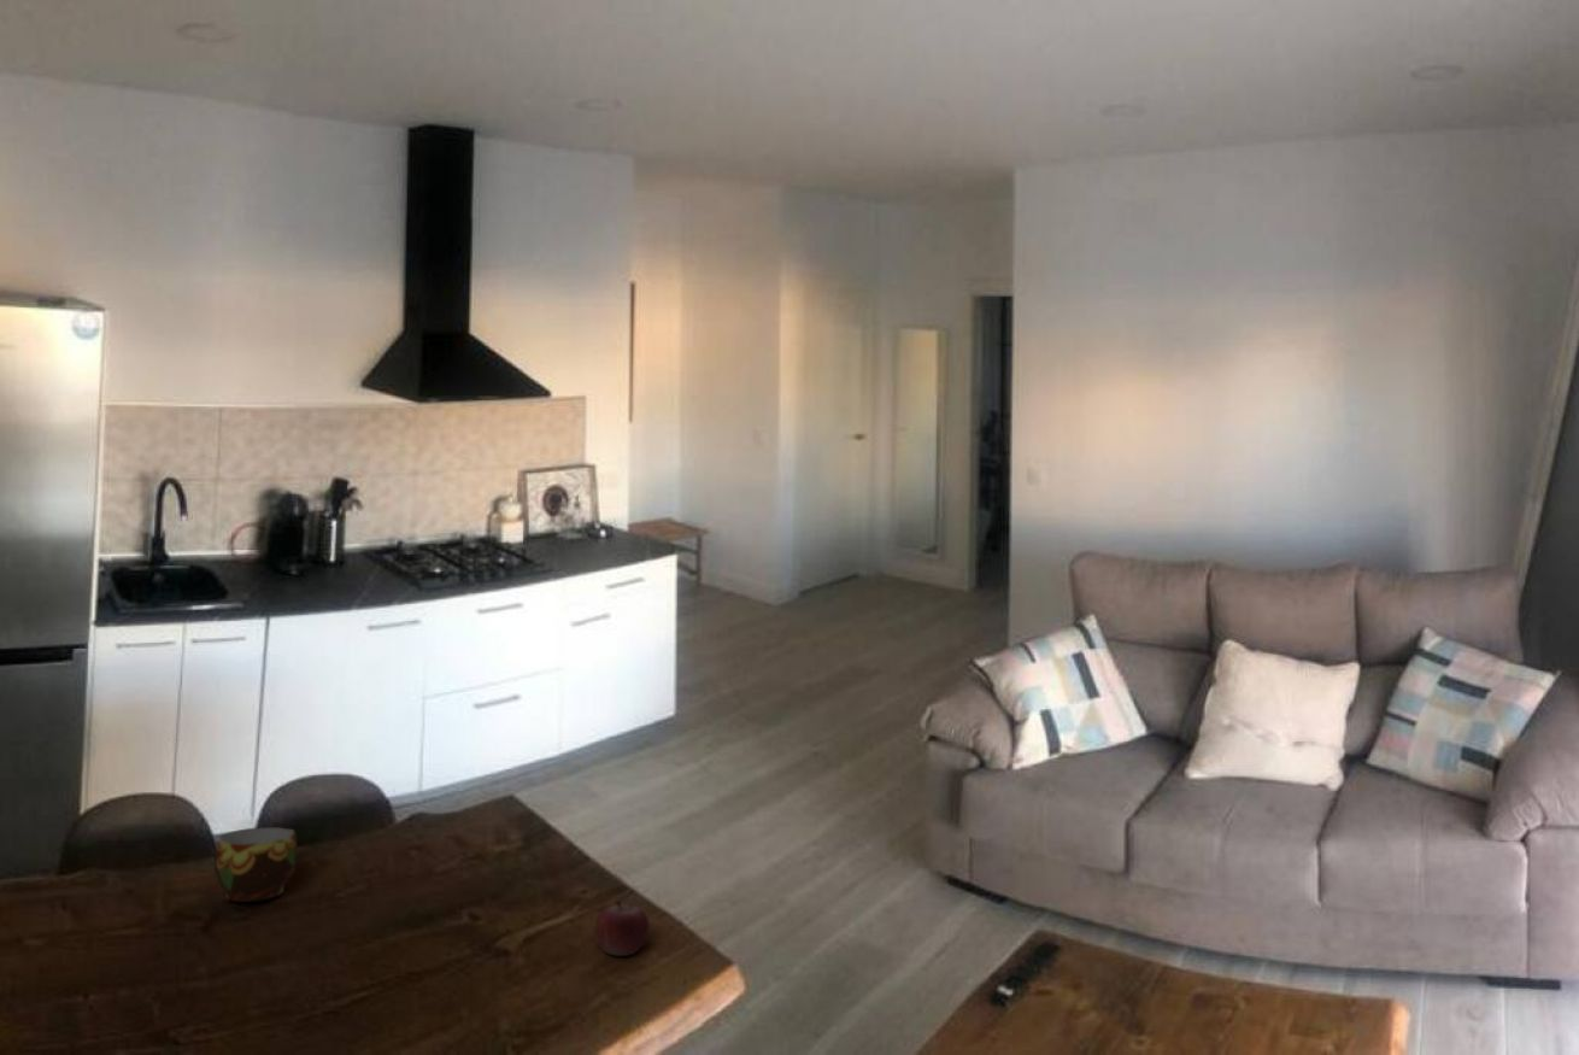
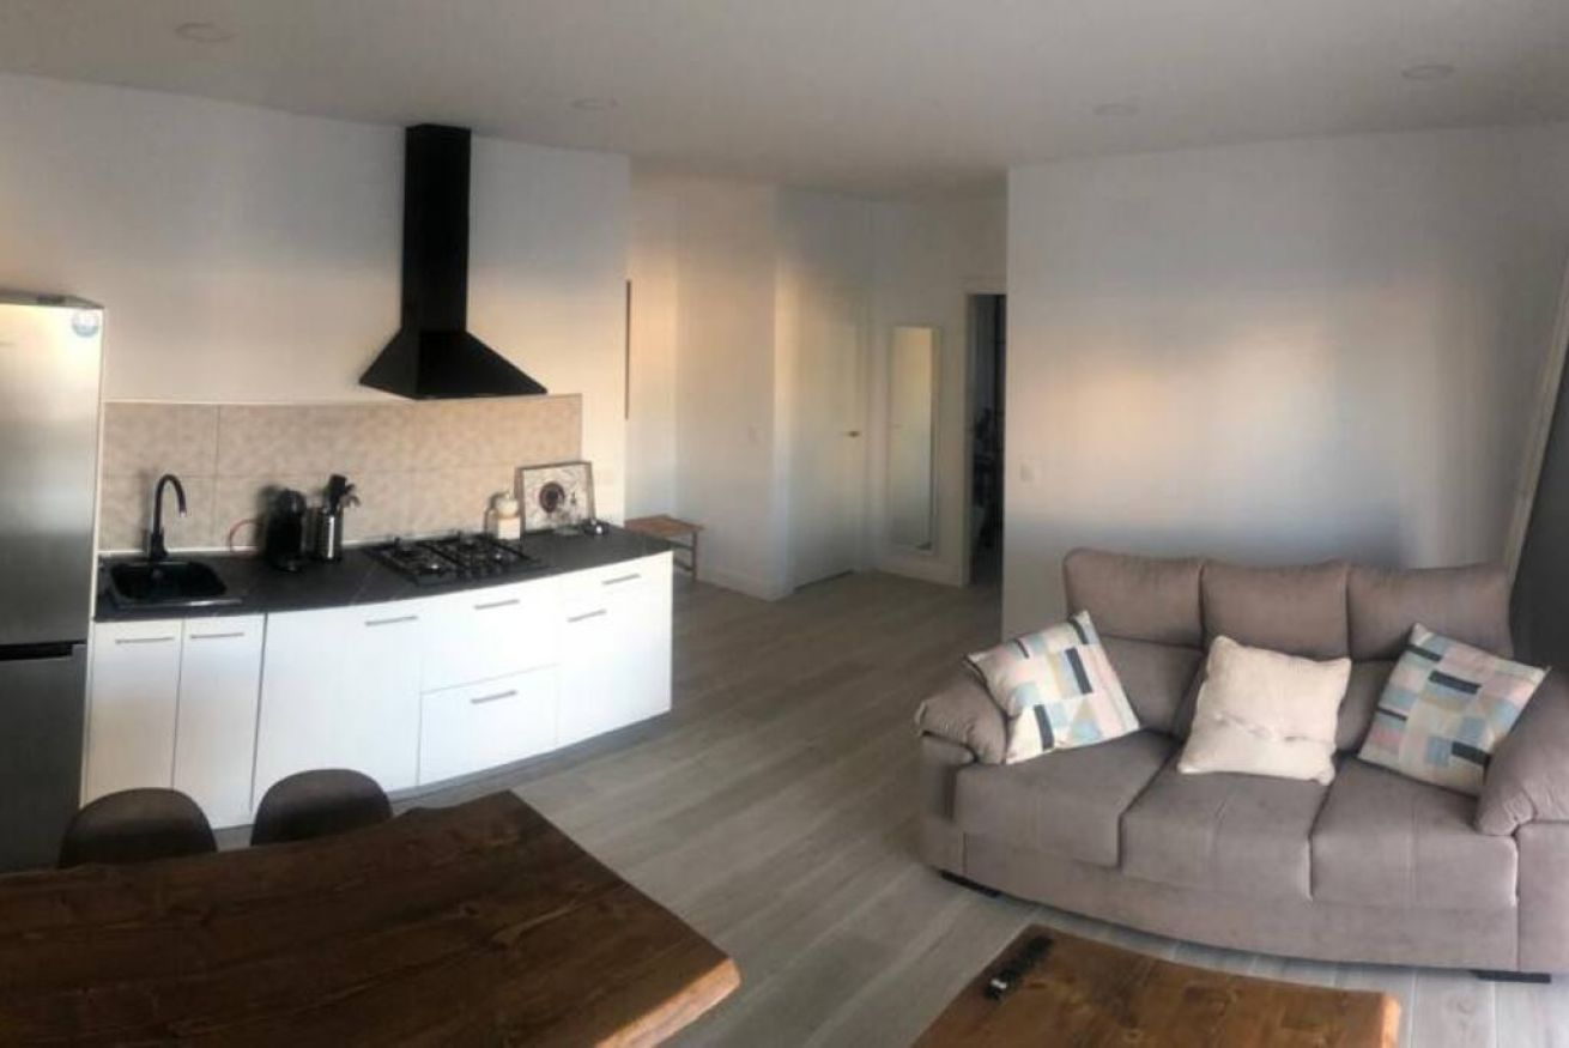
- cup (256, 863)
- fruit (622, 924)
